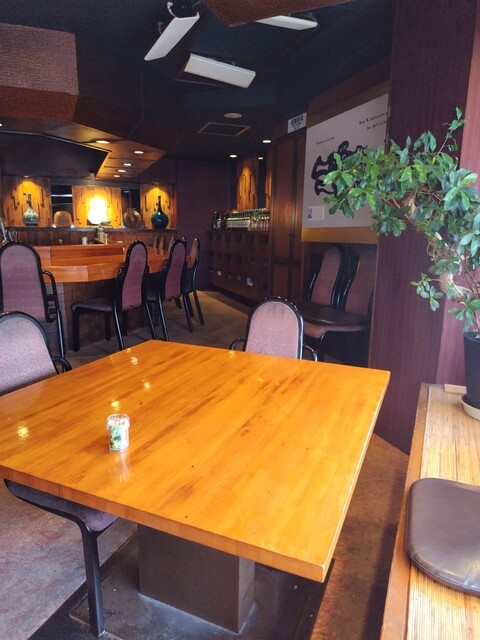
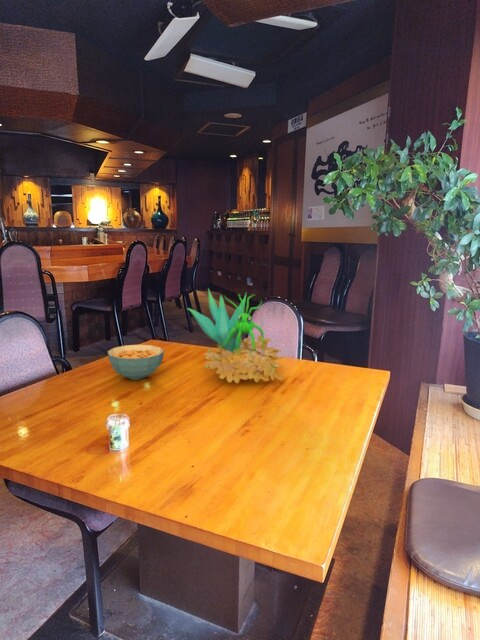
+ plant (240, 335)
+ cereal bowl (136, 364)
